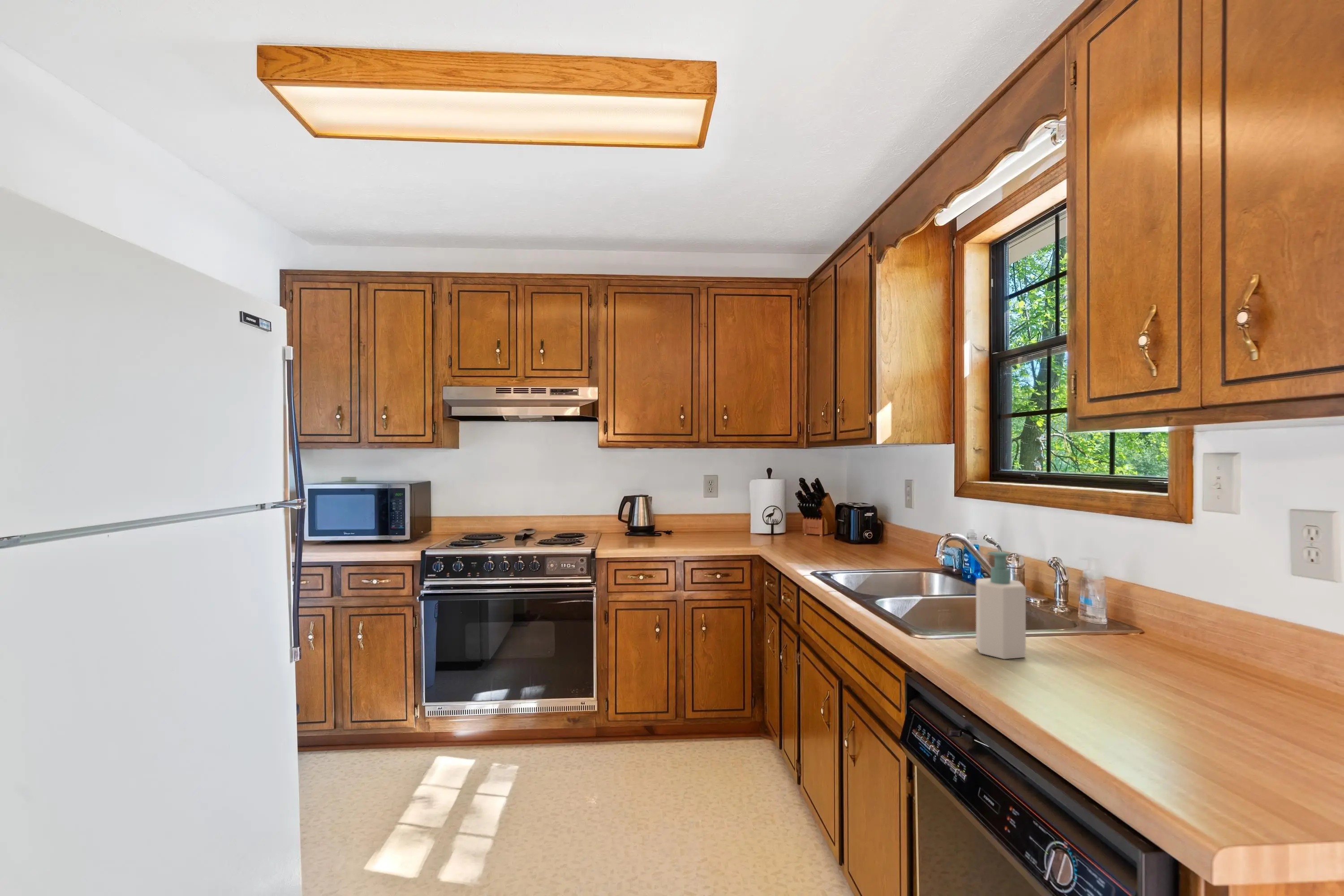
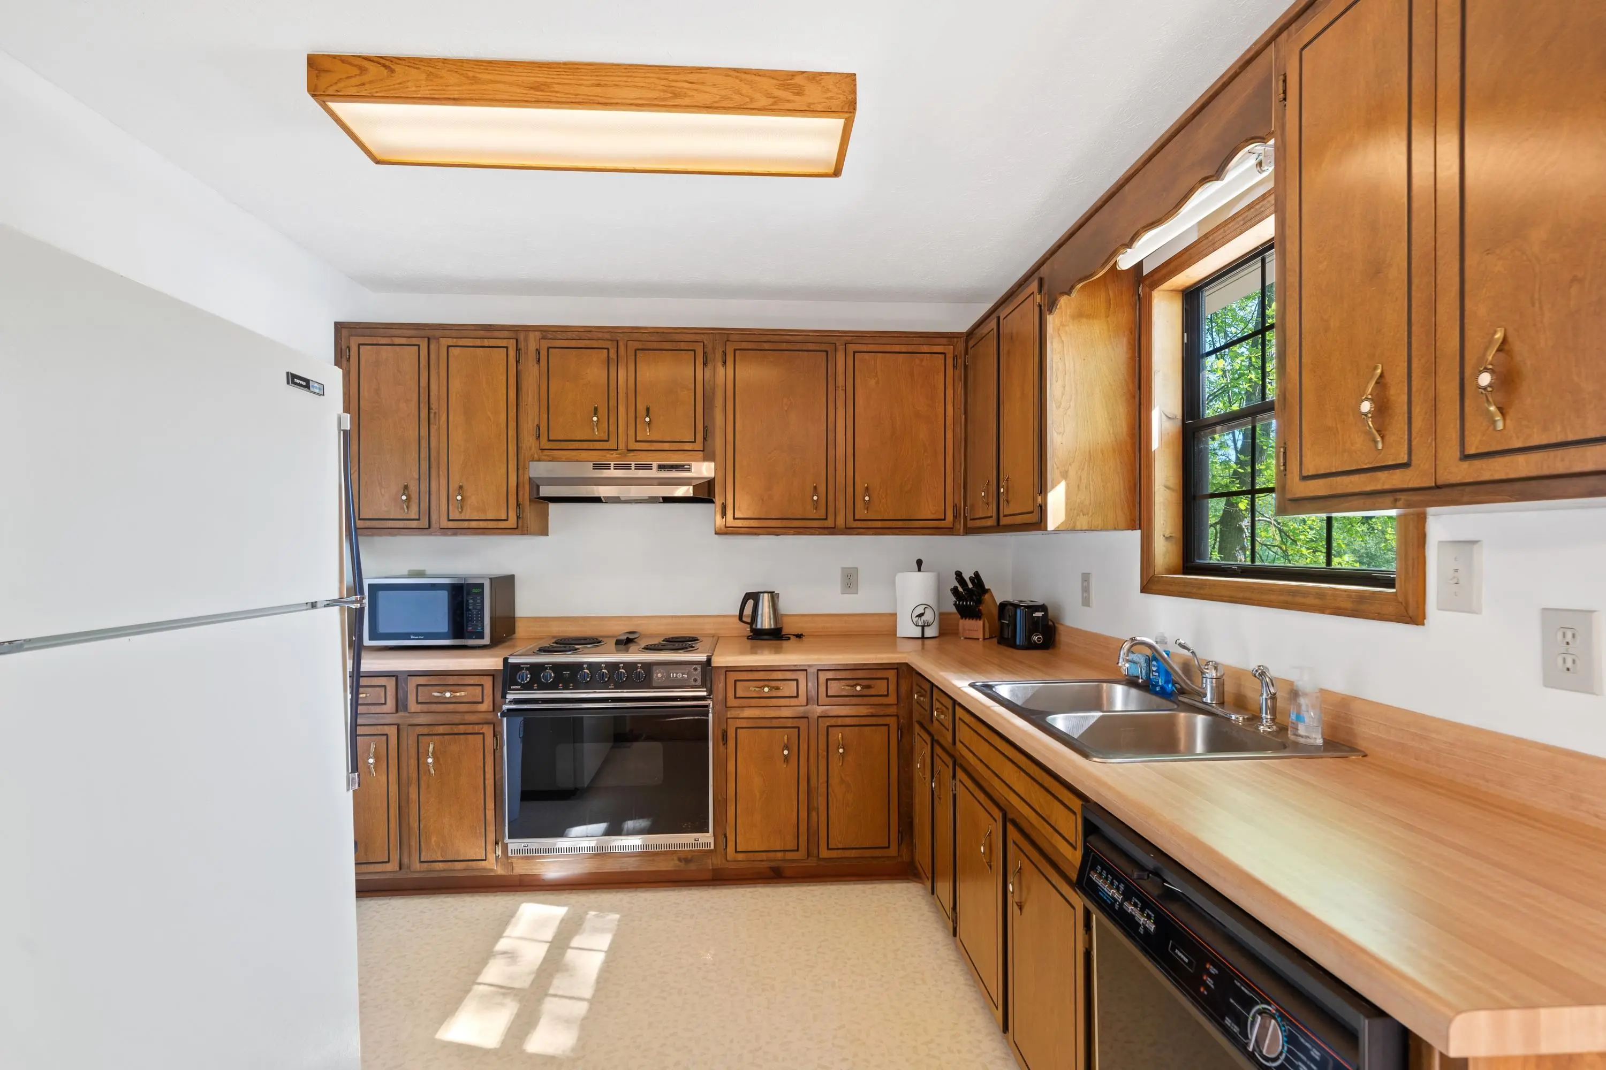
- soap bottle (1000, 602)
